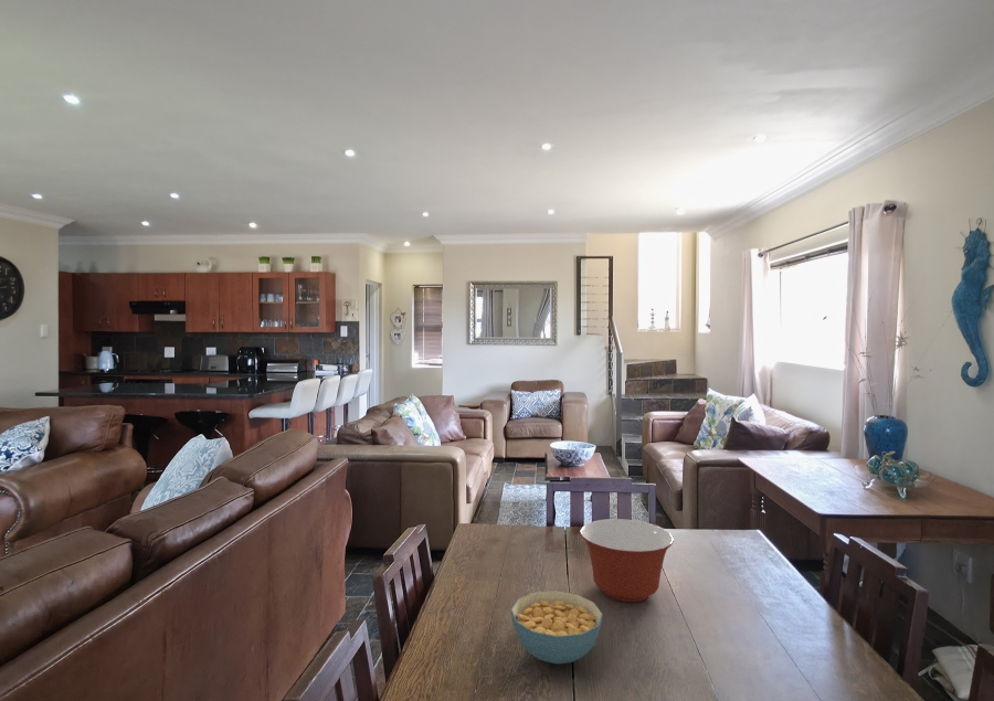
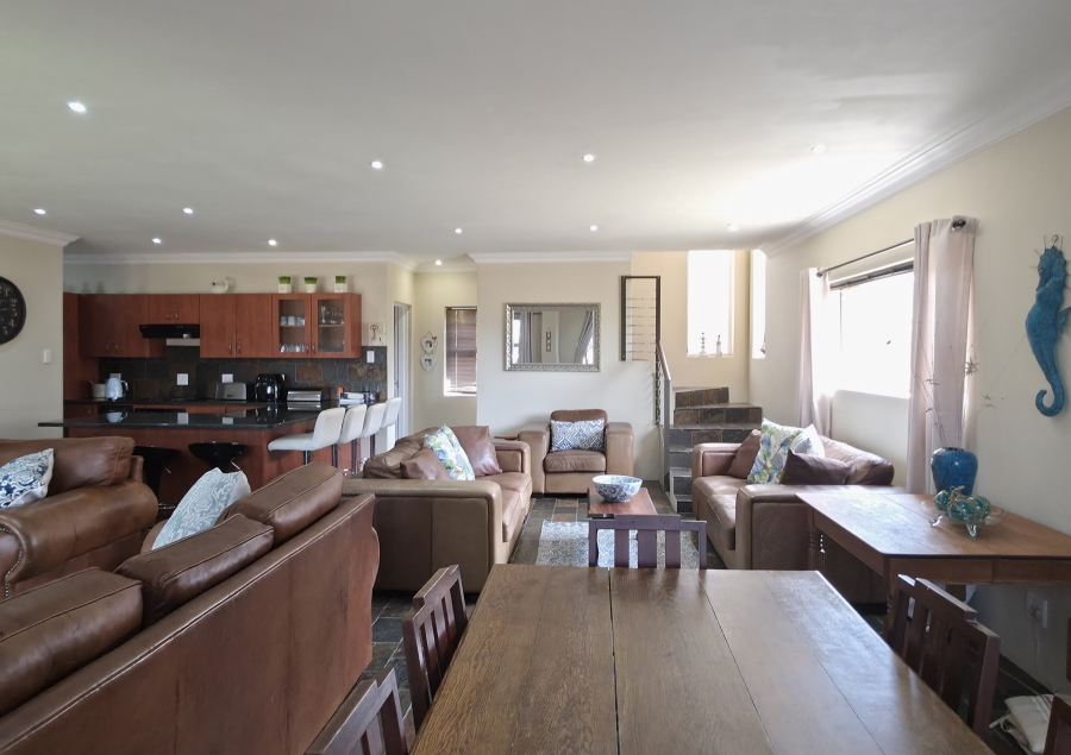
- cereal bowl (556, 634)
- mixing bowl (625, 562)
